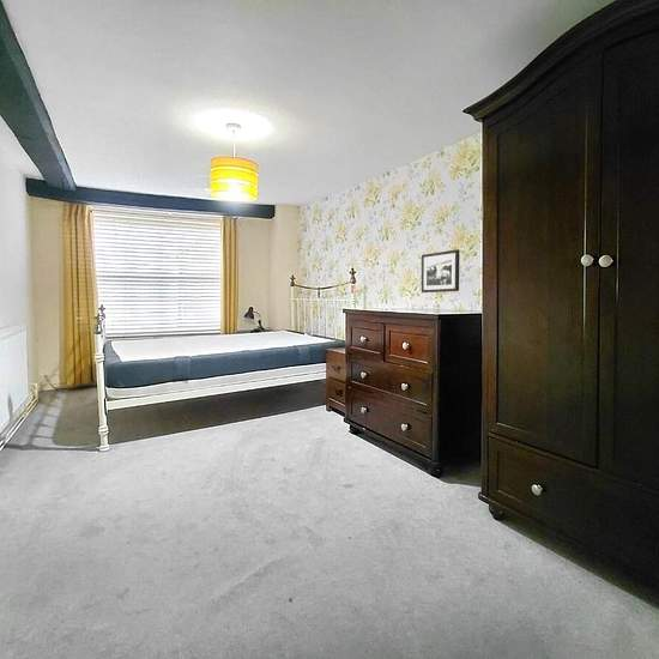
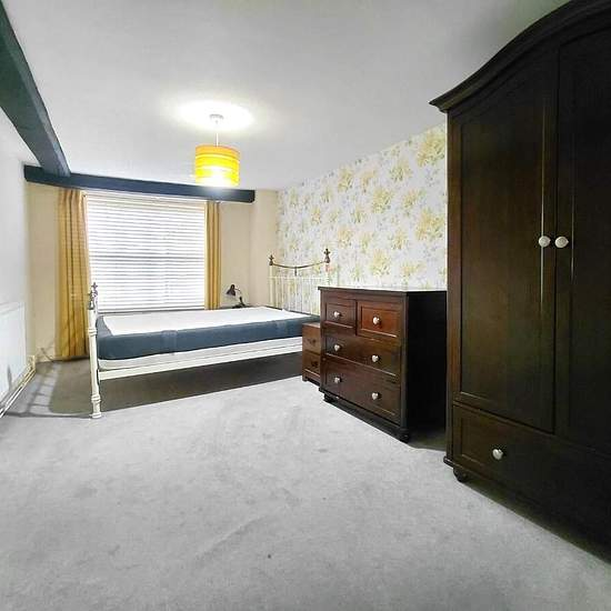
- picture frame (439, 272)
